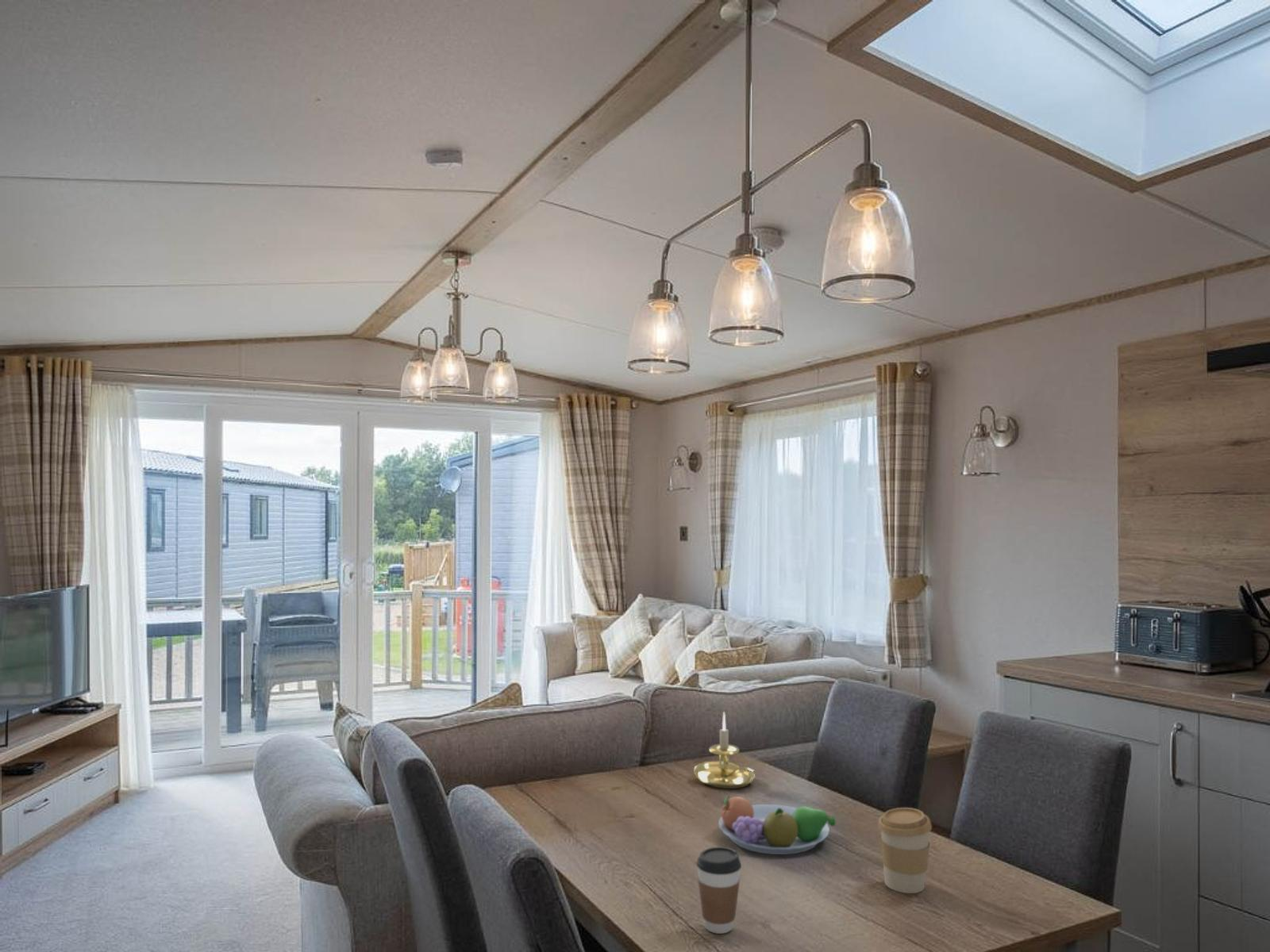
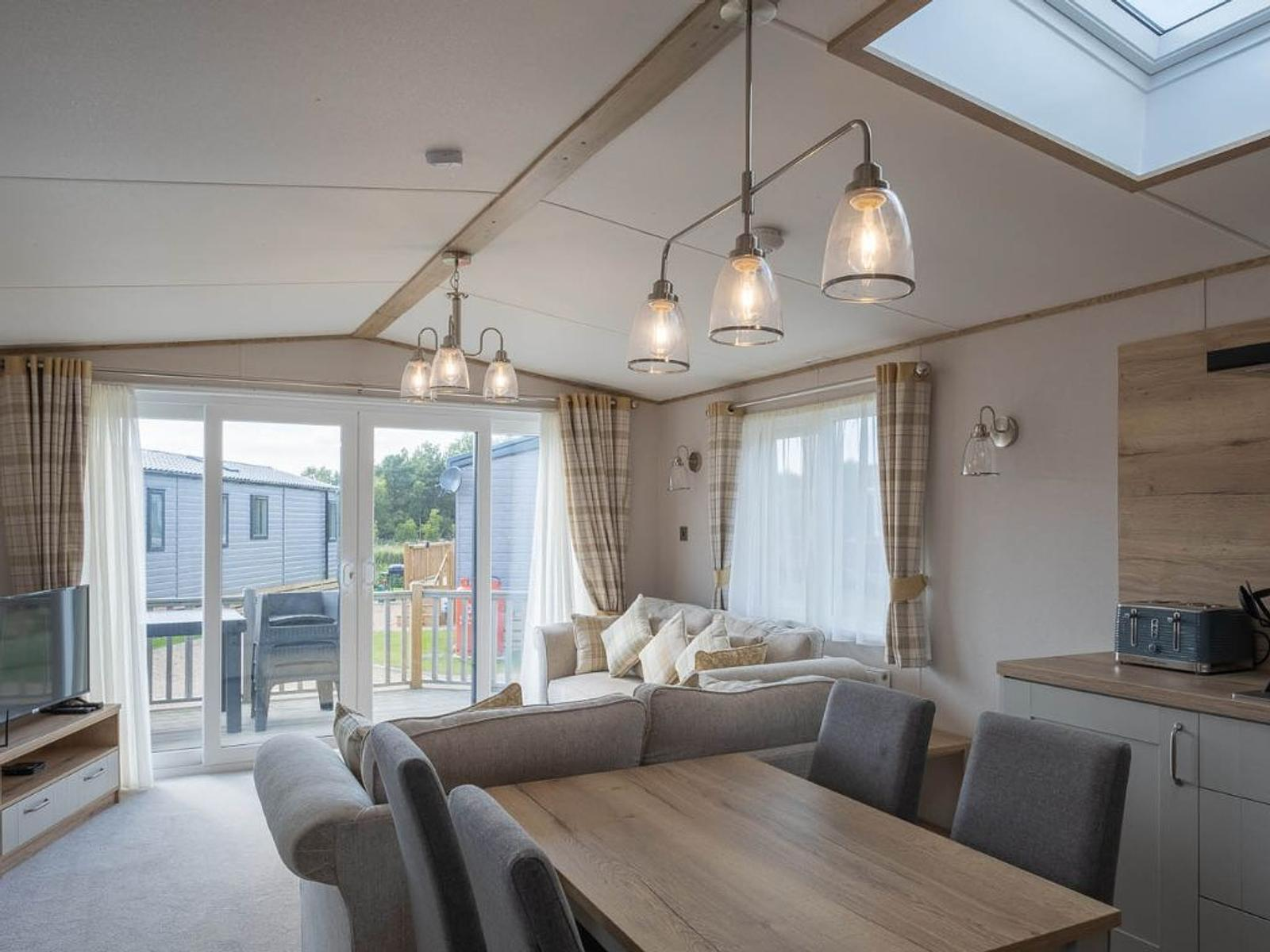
- candle holder (727, 747)
- fruit bowl (776, 816)
- coffee cup (718, 890)
- coffee cup (904, 848)
